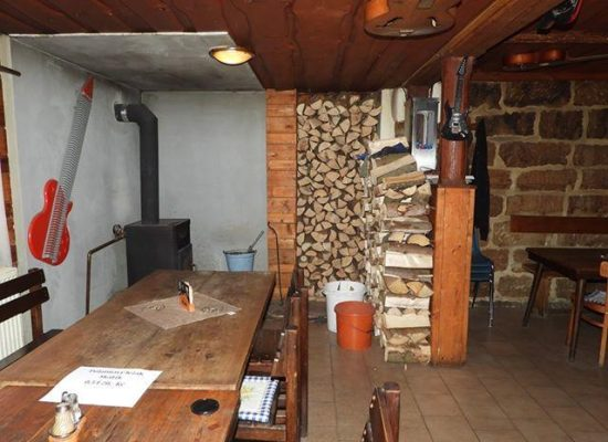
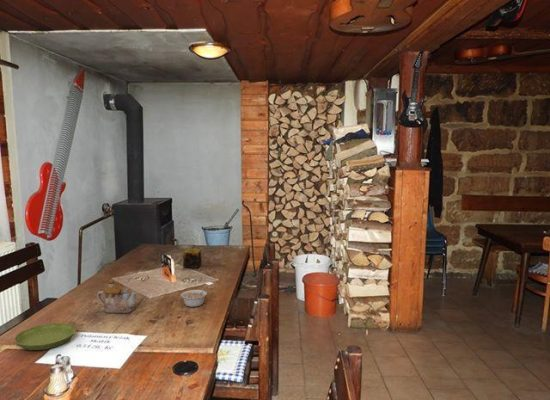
+ saucer (46, 337)
+ teapot (118, 294)
+ legume (194, 297)
+ candle (192, 258)
